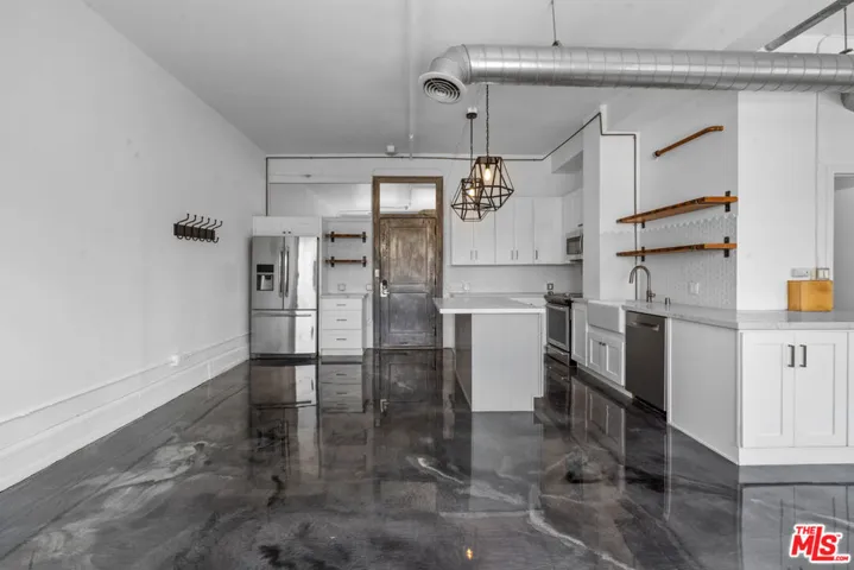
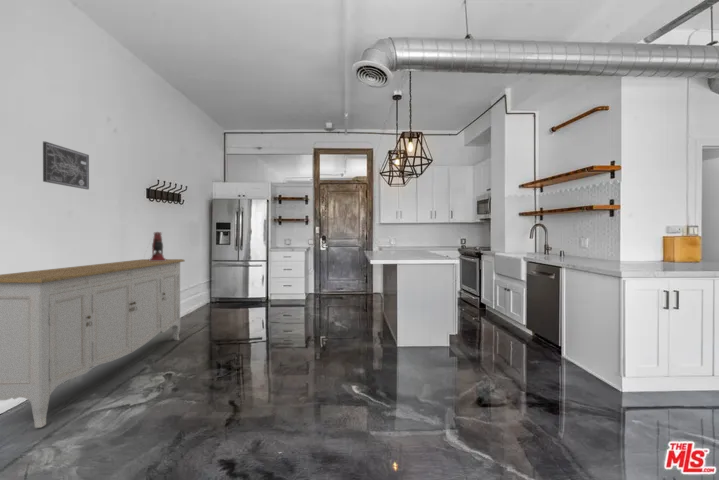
+ sideboard (106, 318)
+ wall art (67, 167)
+ lantern (155, 246)
